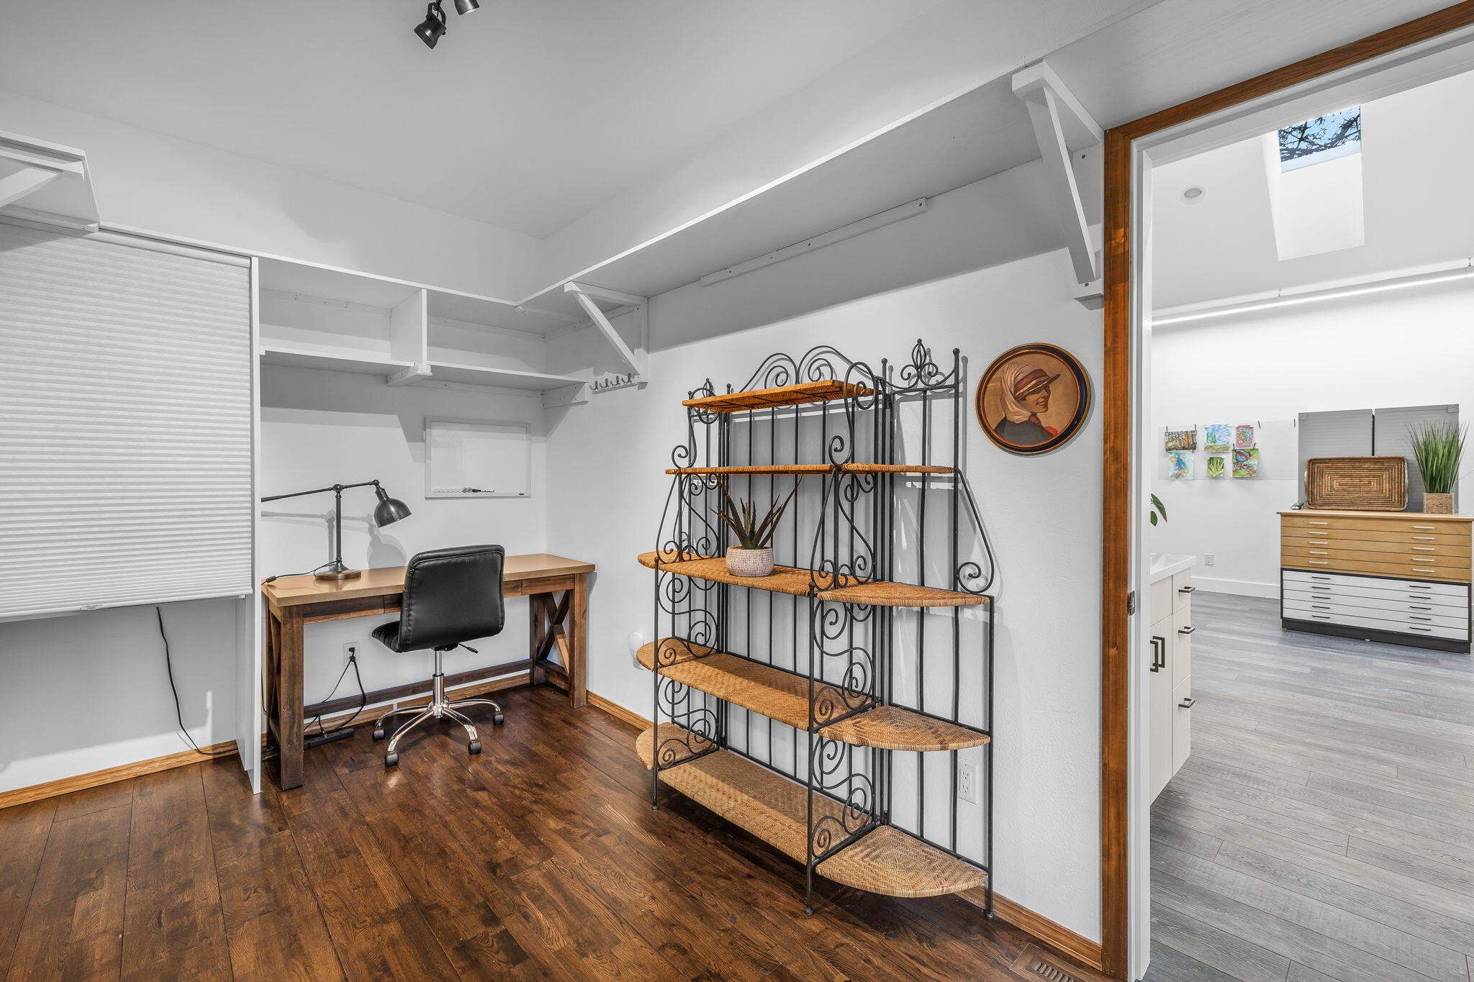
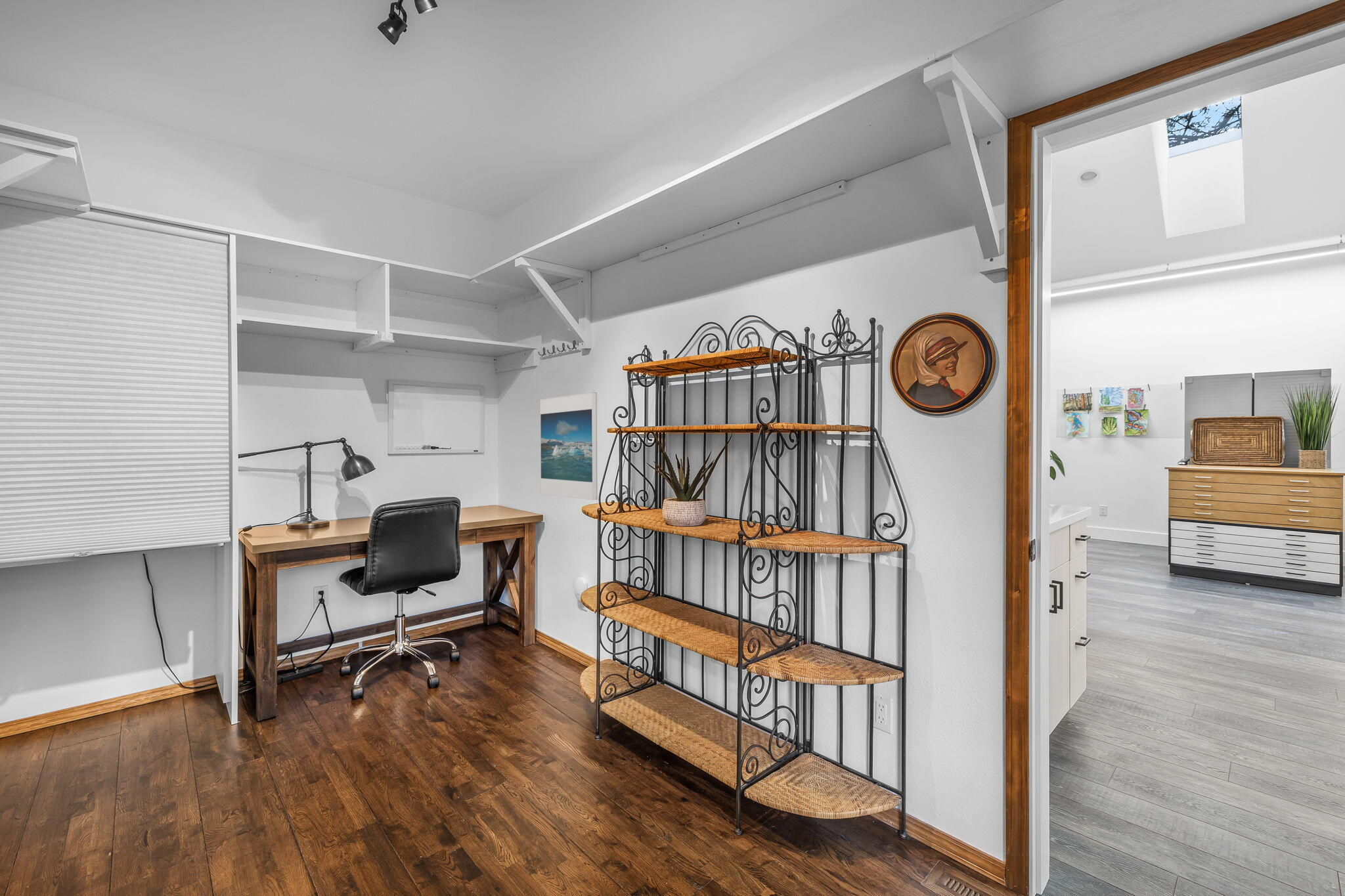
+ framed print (567, 446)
